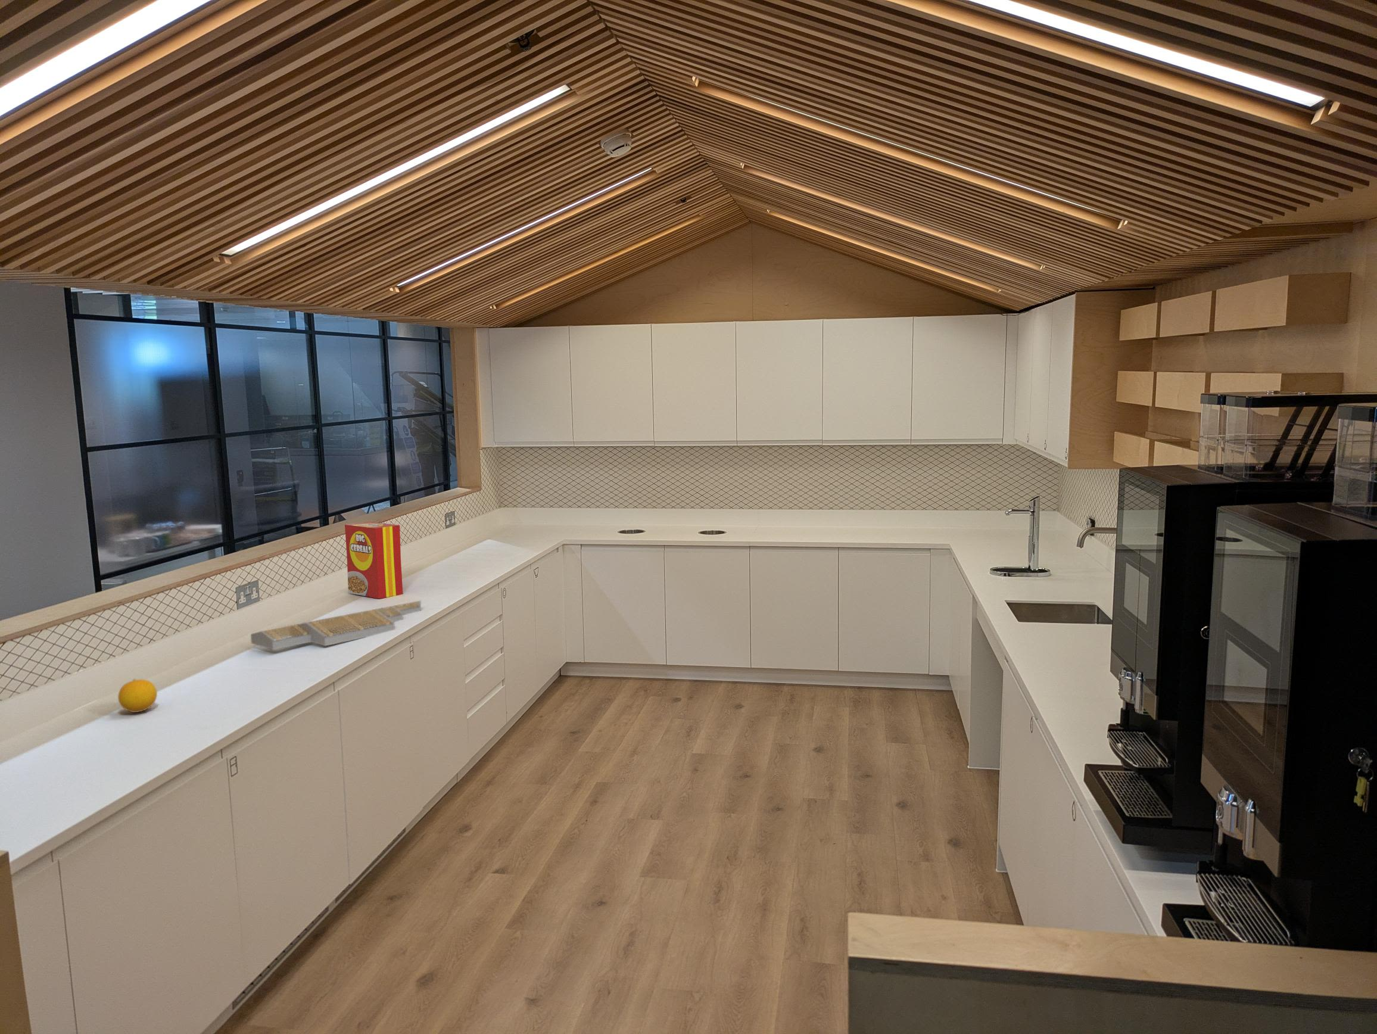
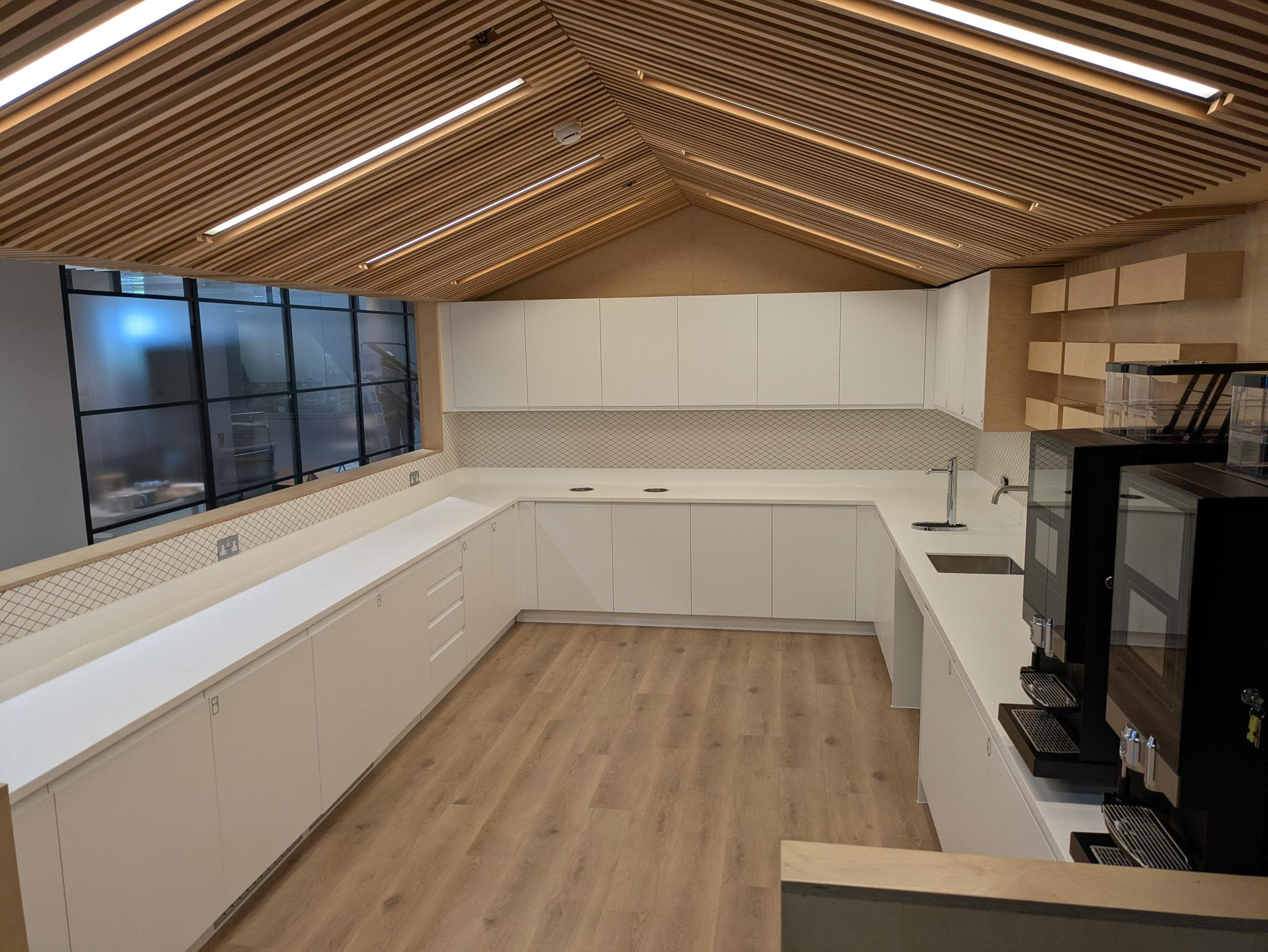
- fruit (138, 695)
- cereal box (374, 559)
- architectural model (353, 622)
